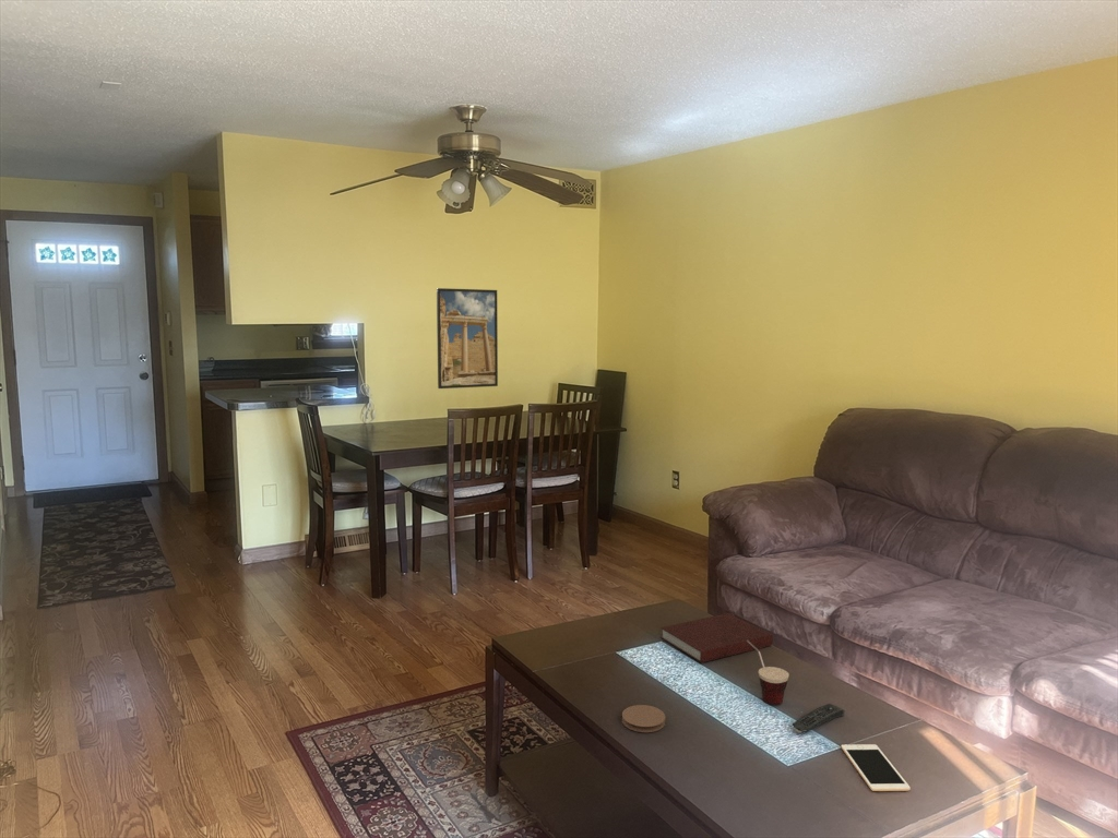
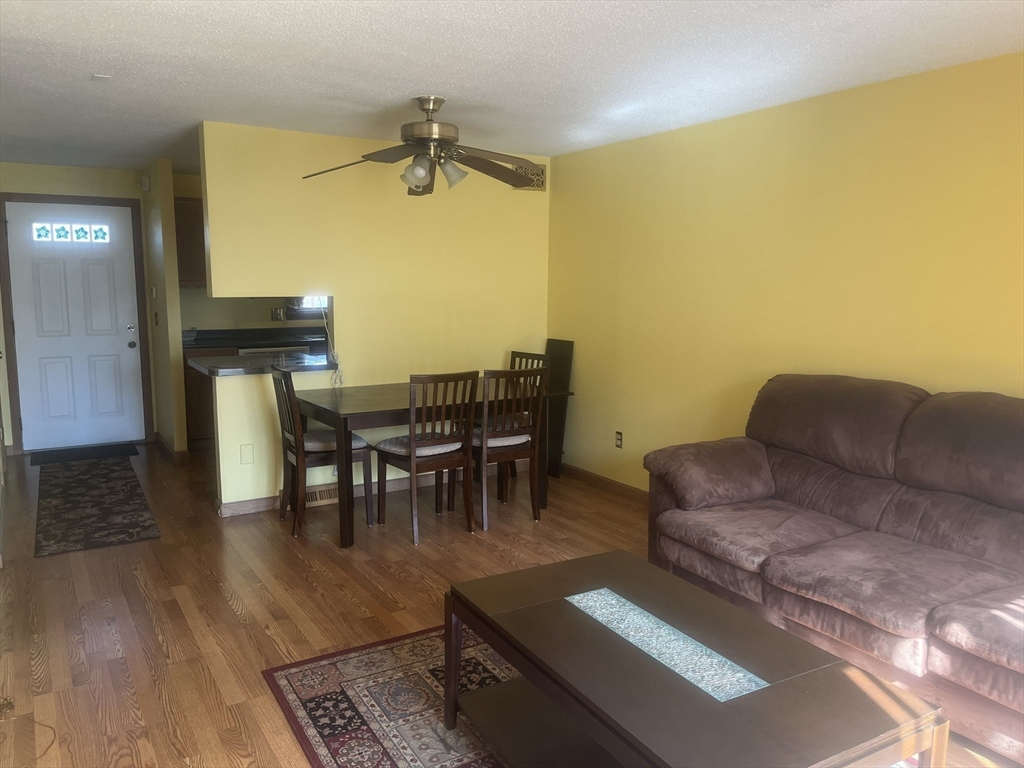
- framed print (467, 338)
- cell phone (873, 766)
- cup (764, 672)
- notebook (715, 636)
- remote control (817, 718)
- coaster (643, 718)
